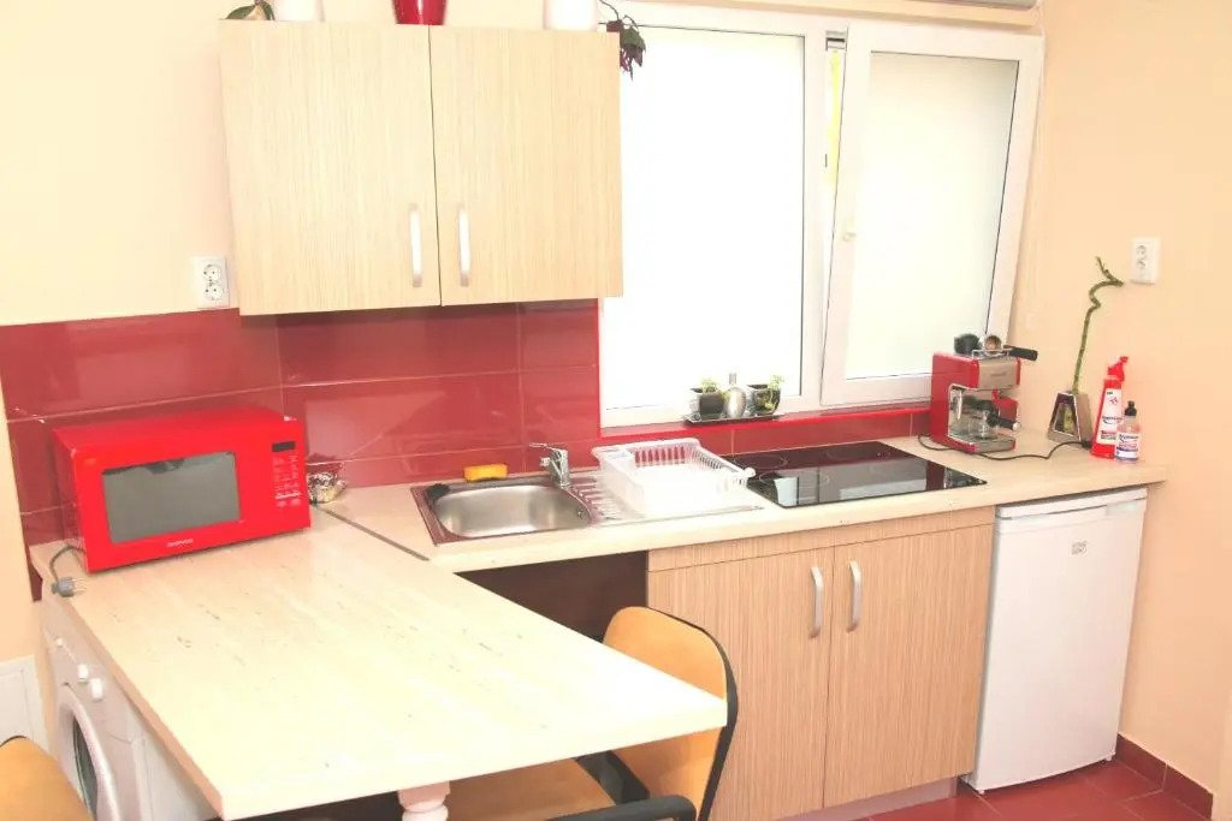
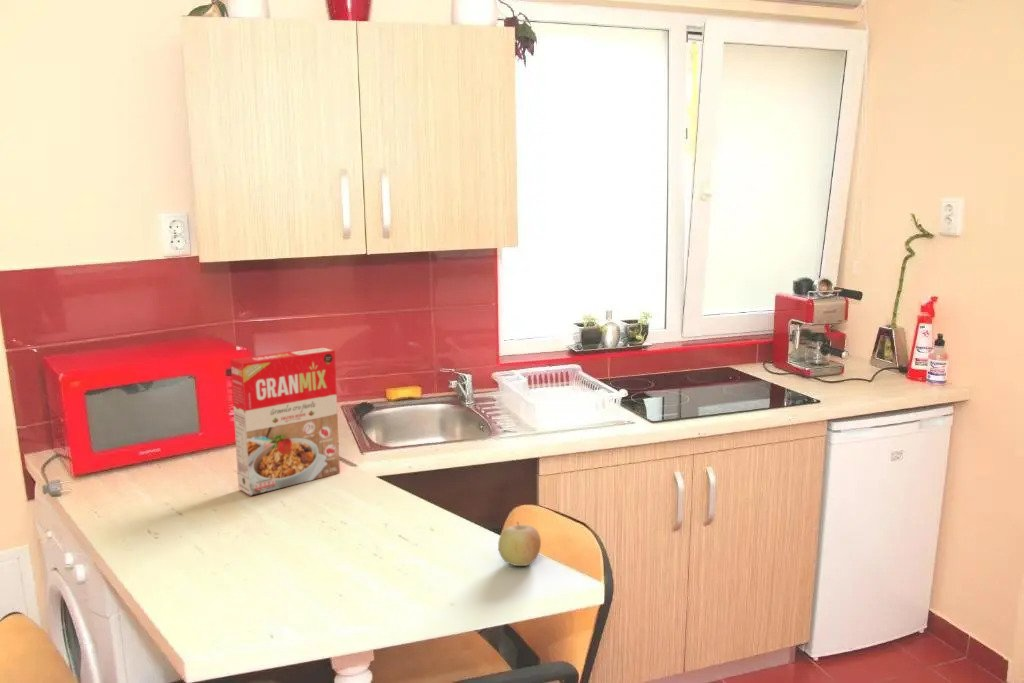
+ fruit (520, 541)
+ cereal box (287, 418)
